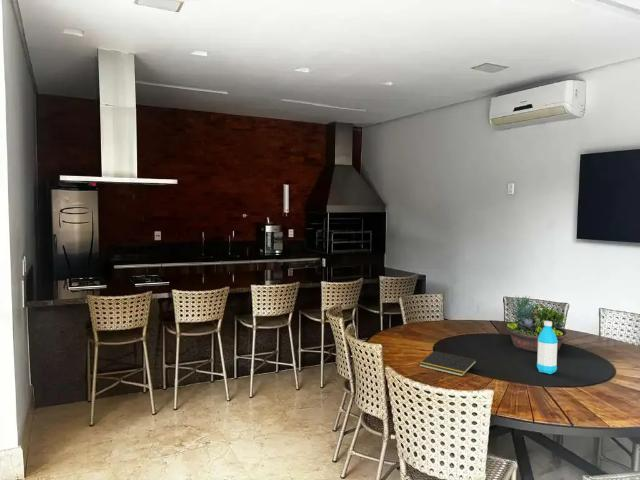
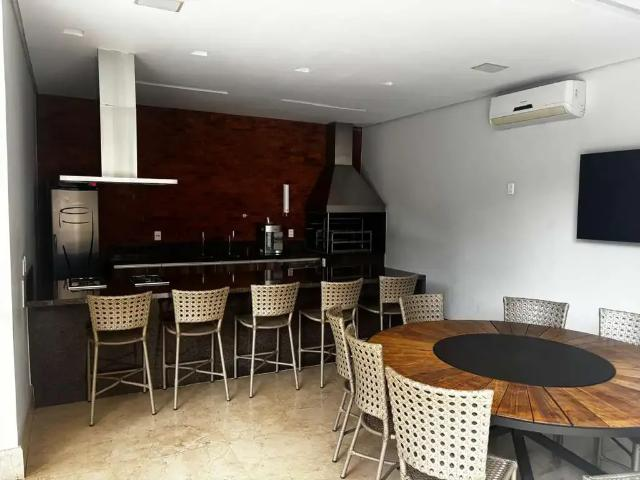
- notepad (447, 362)
- succulent planter (537, 321)
- water bottle (547, 346)
